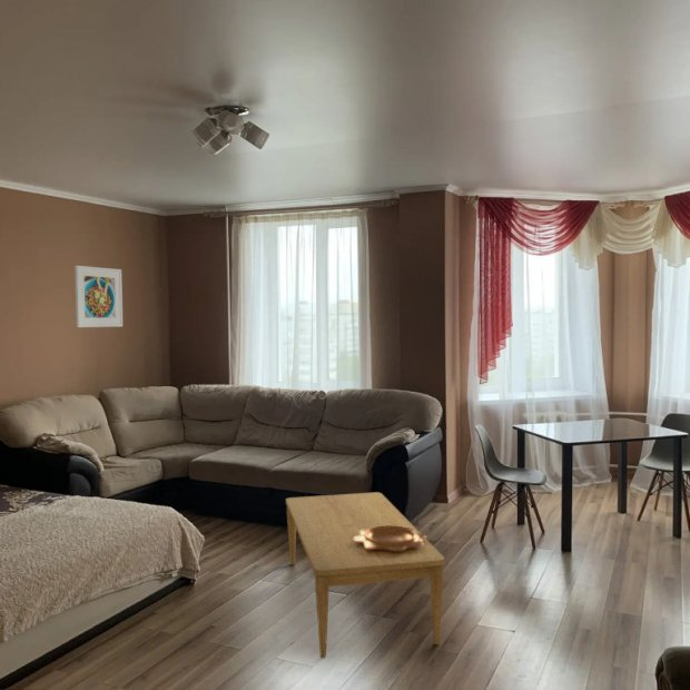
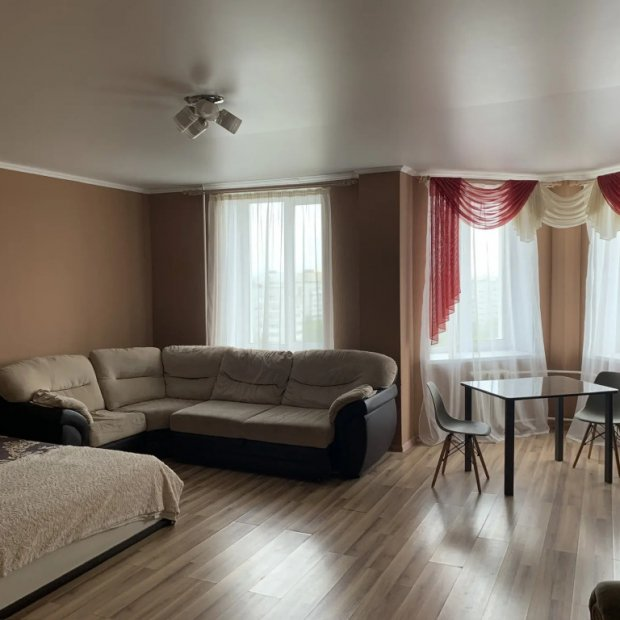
- coffee table (354, 561)
- decorative bowl (390, 536)
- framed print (99, 297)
